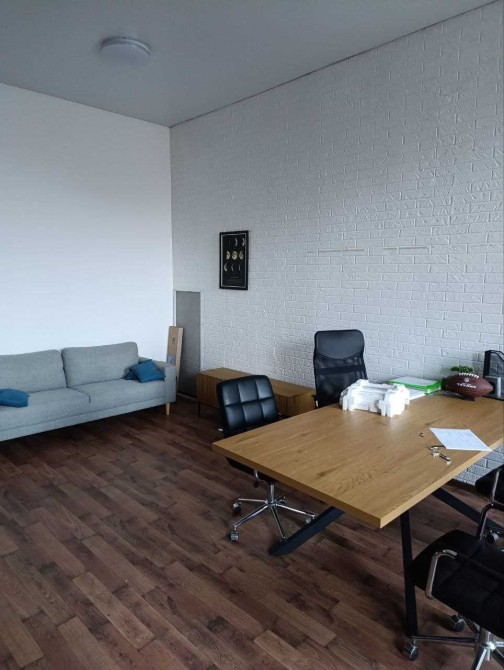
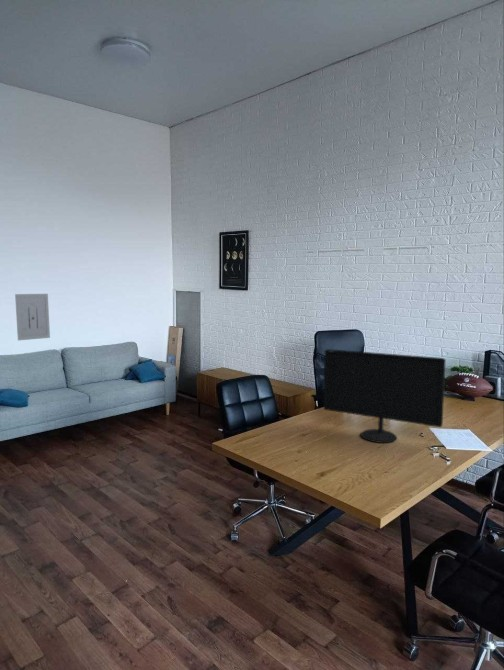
+ computer monitor (379, 395)
+ wall art (33, 316)
